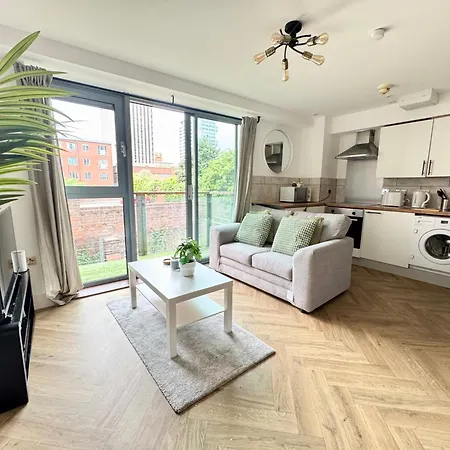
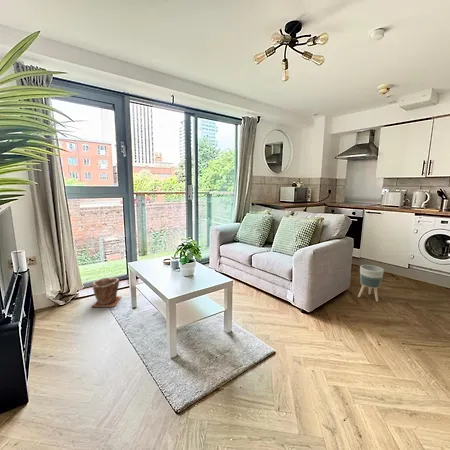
+ planter (370, 282)
+ plant pot (106, 291)
